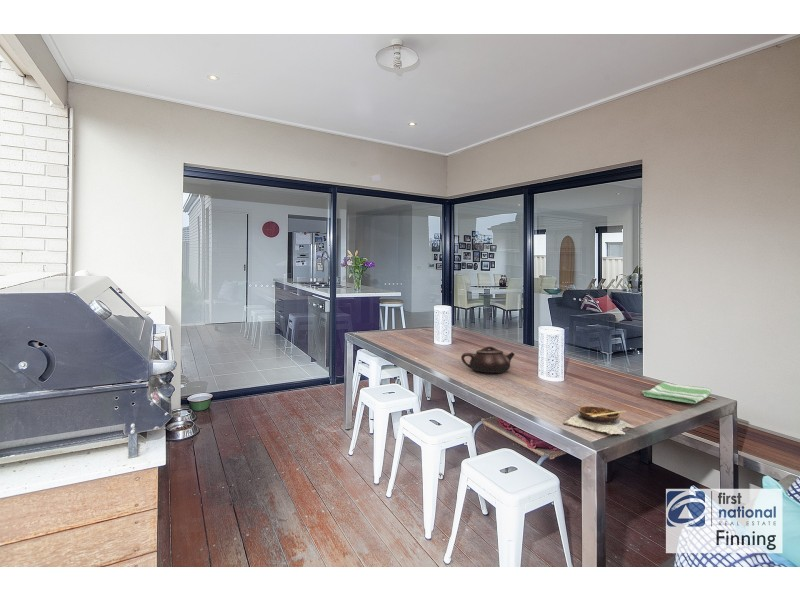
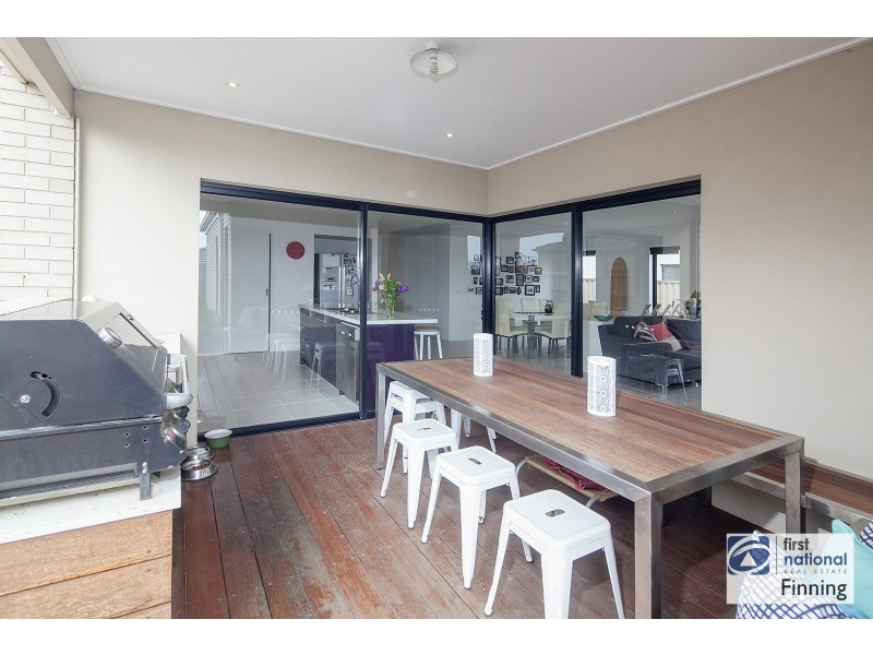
- teapot (488, 358)
- dish towel (677, 392)
- soup bowl (596, 418)
